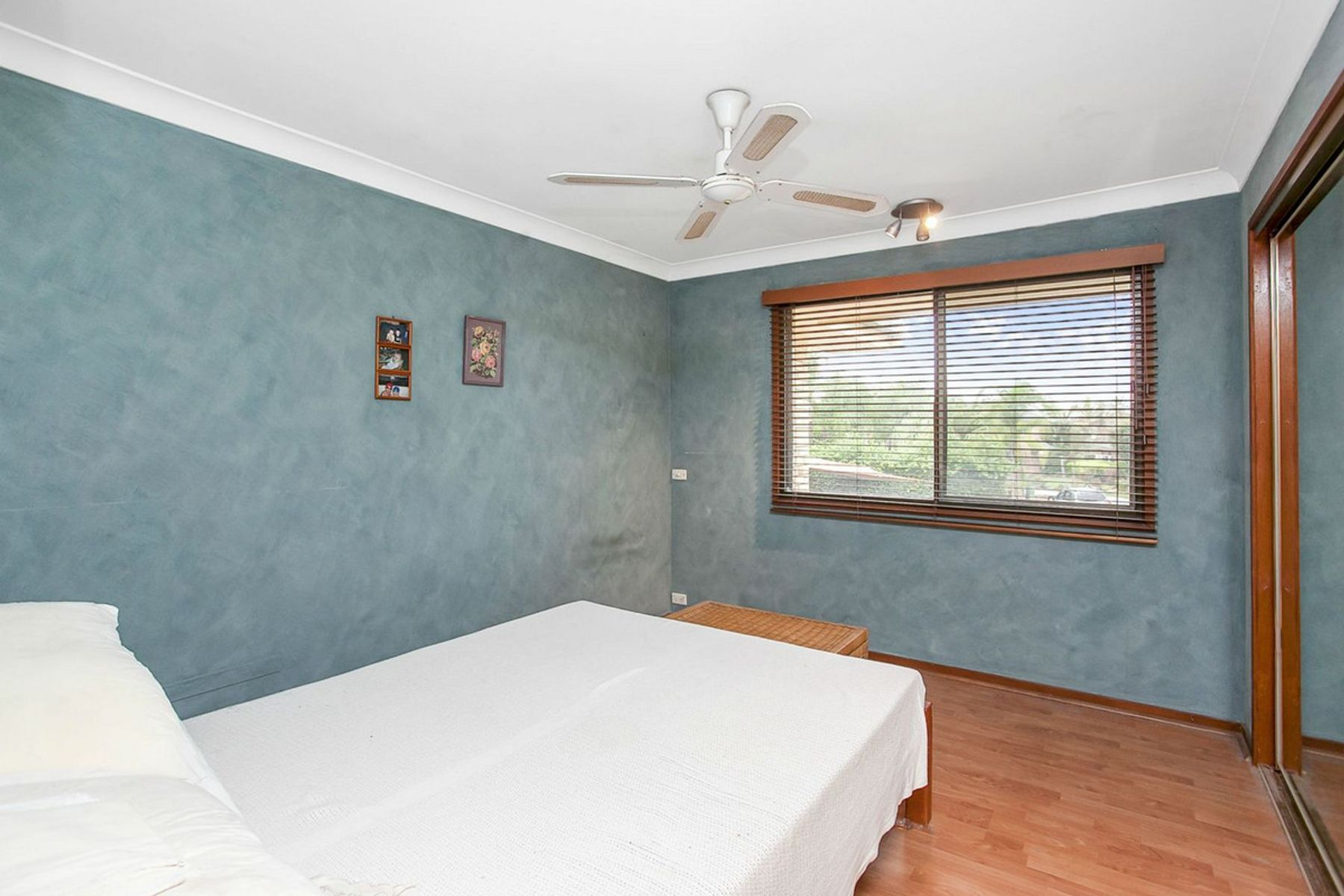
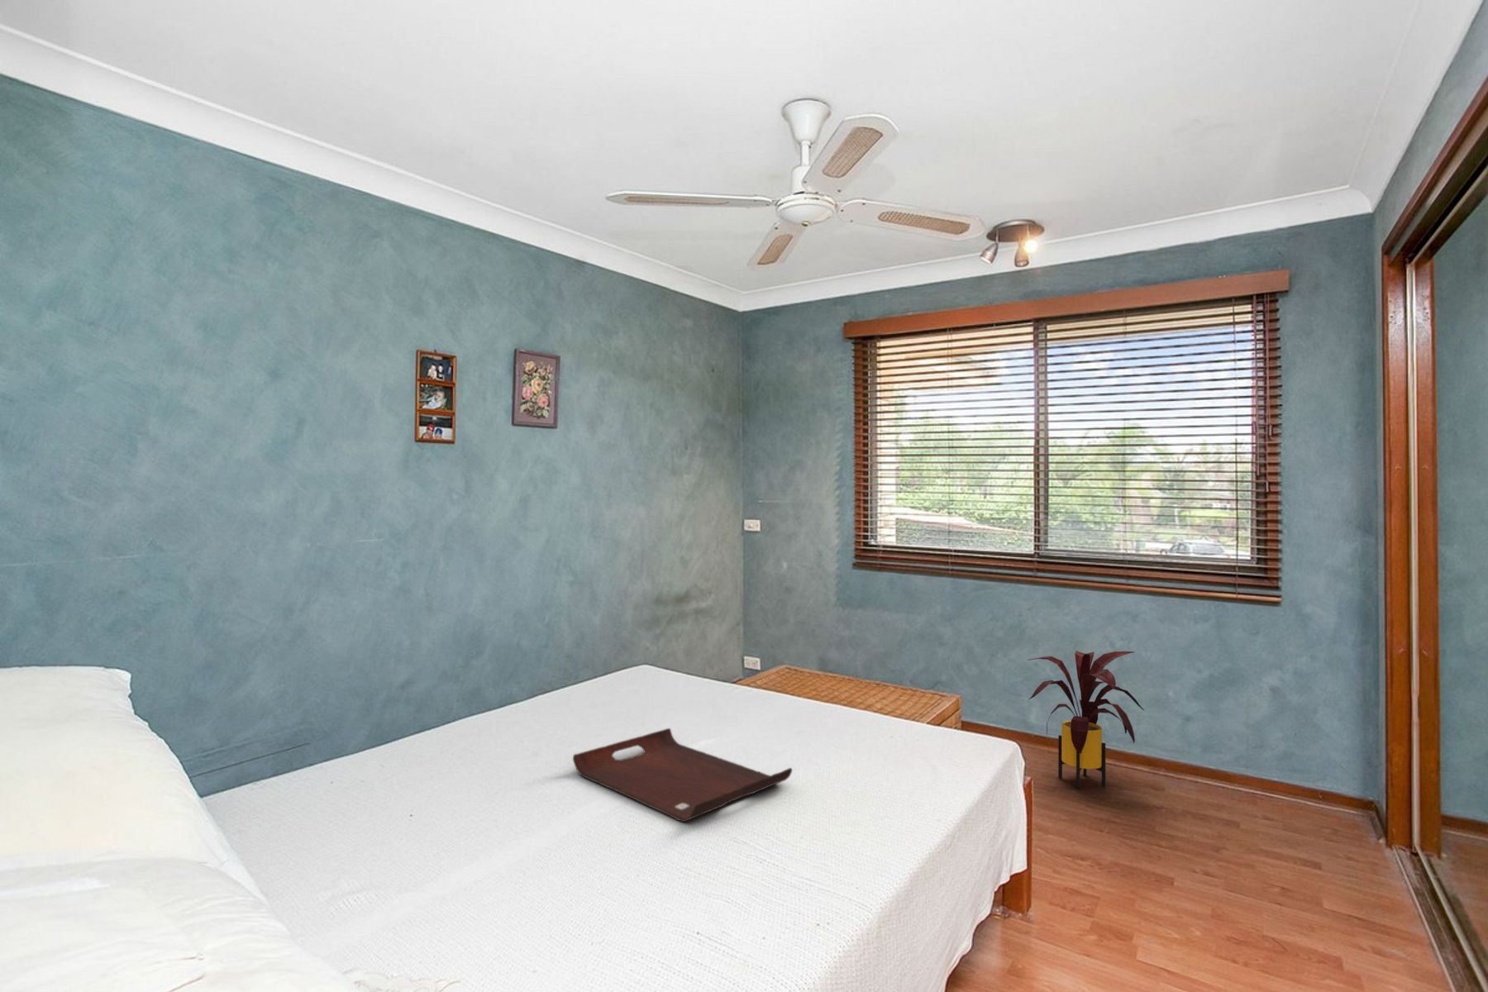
+ serving tray (680, 769)
+ house plant (1079, 713)
